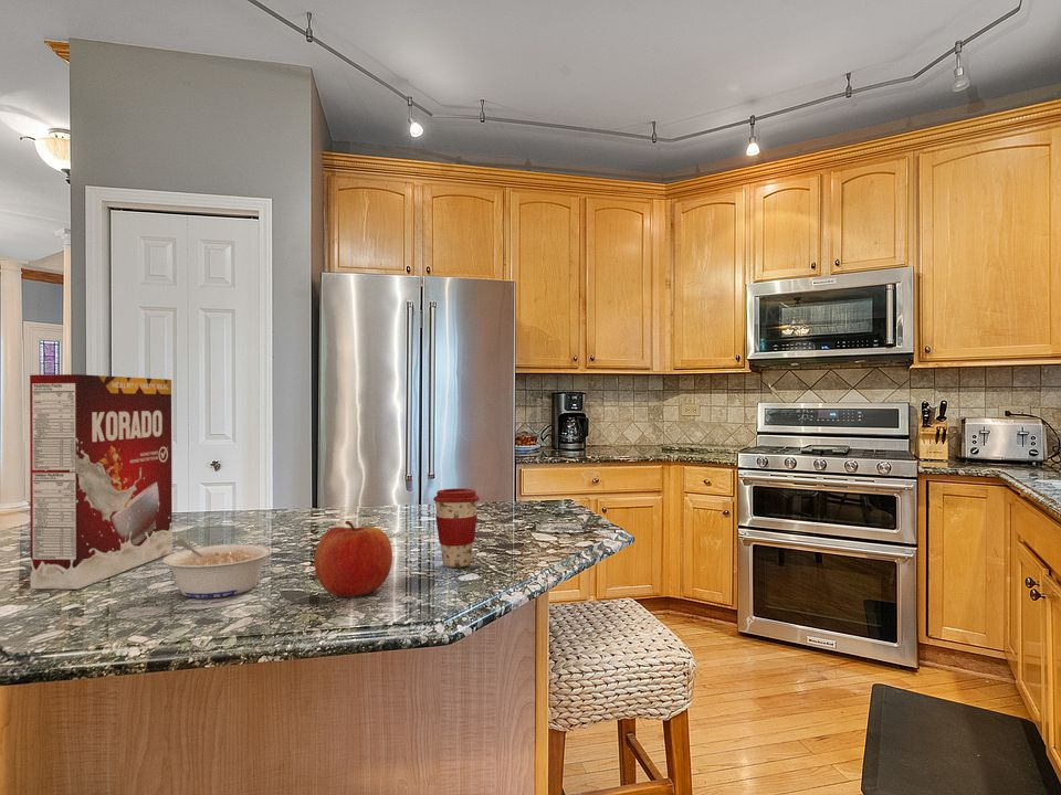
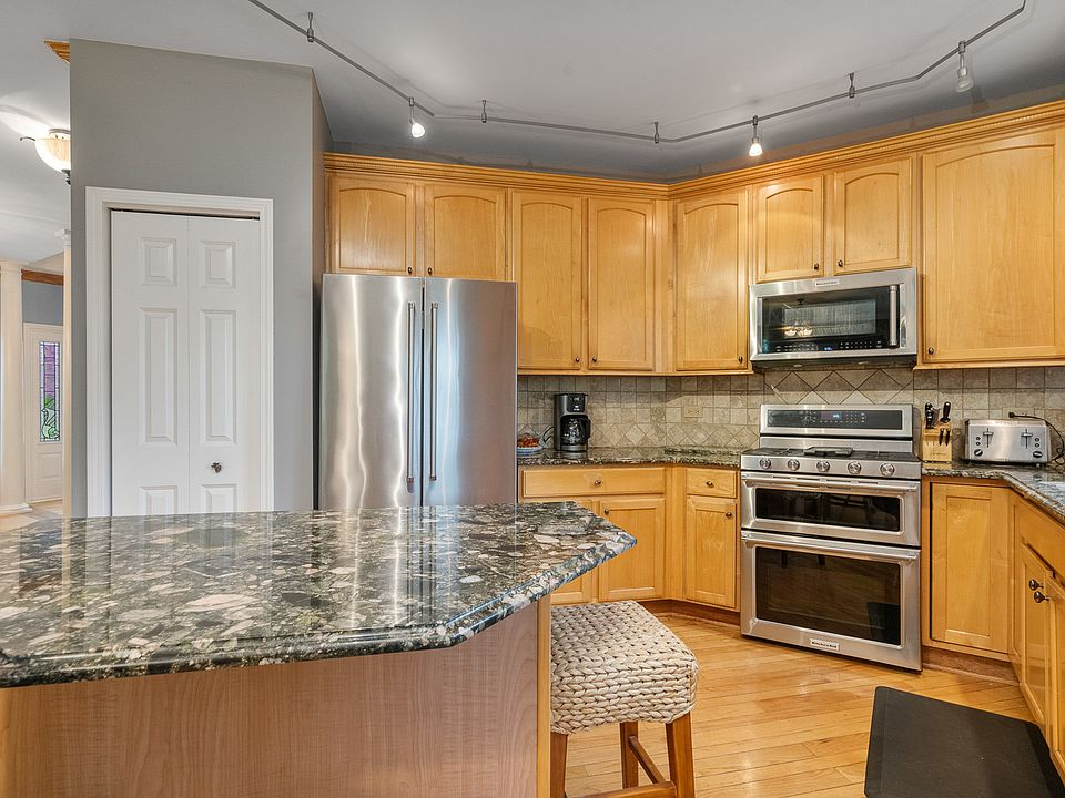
- fruit (354, 555)
- cereal box (108, 473)
- coffee cup (456, 527)
- legume (214, 568)
